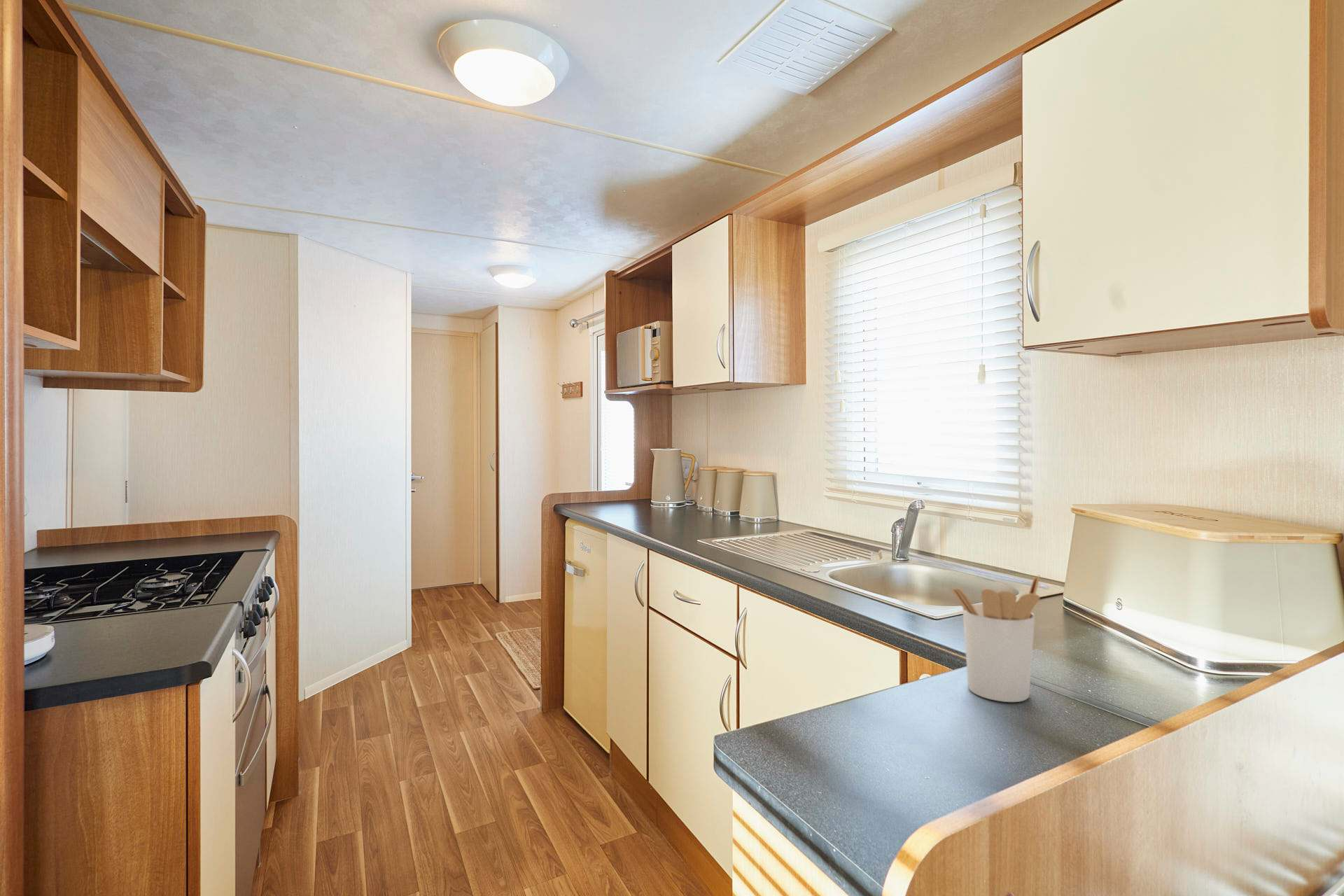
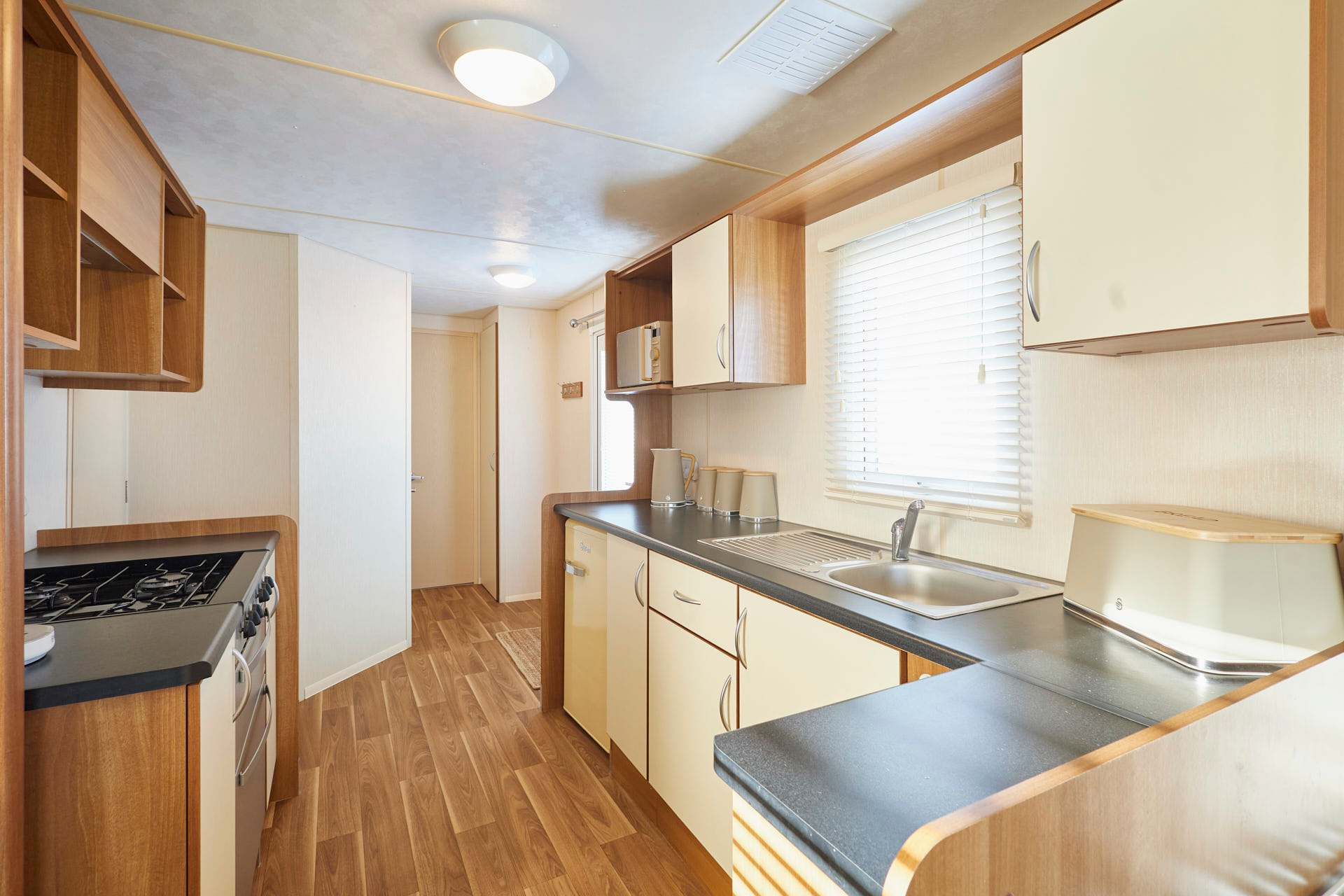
- utensil holder (1002, 636)
